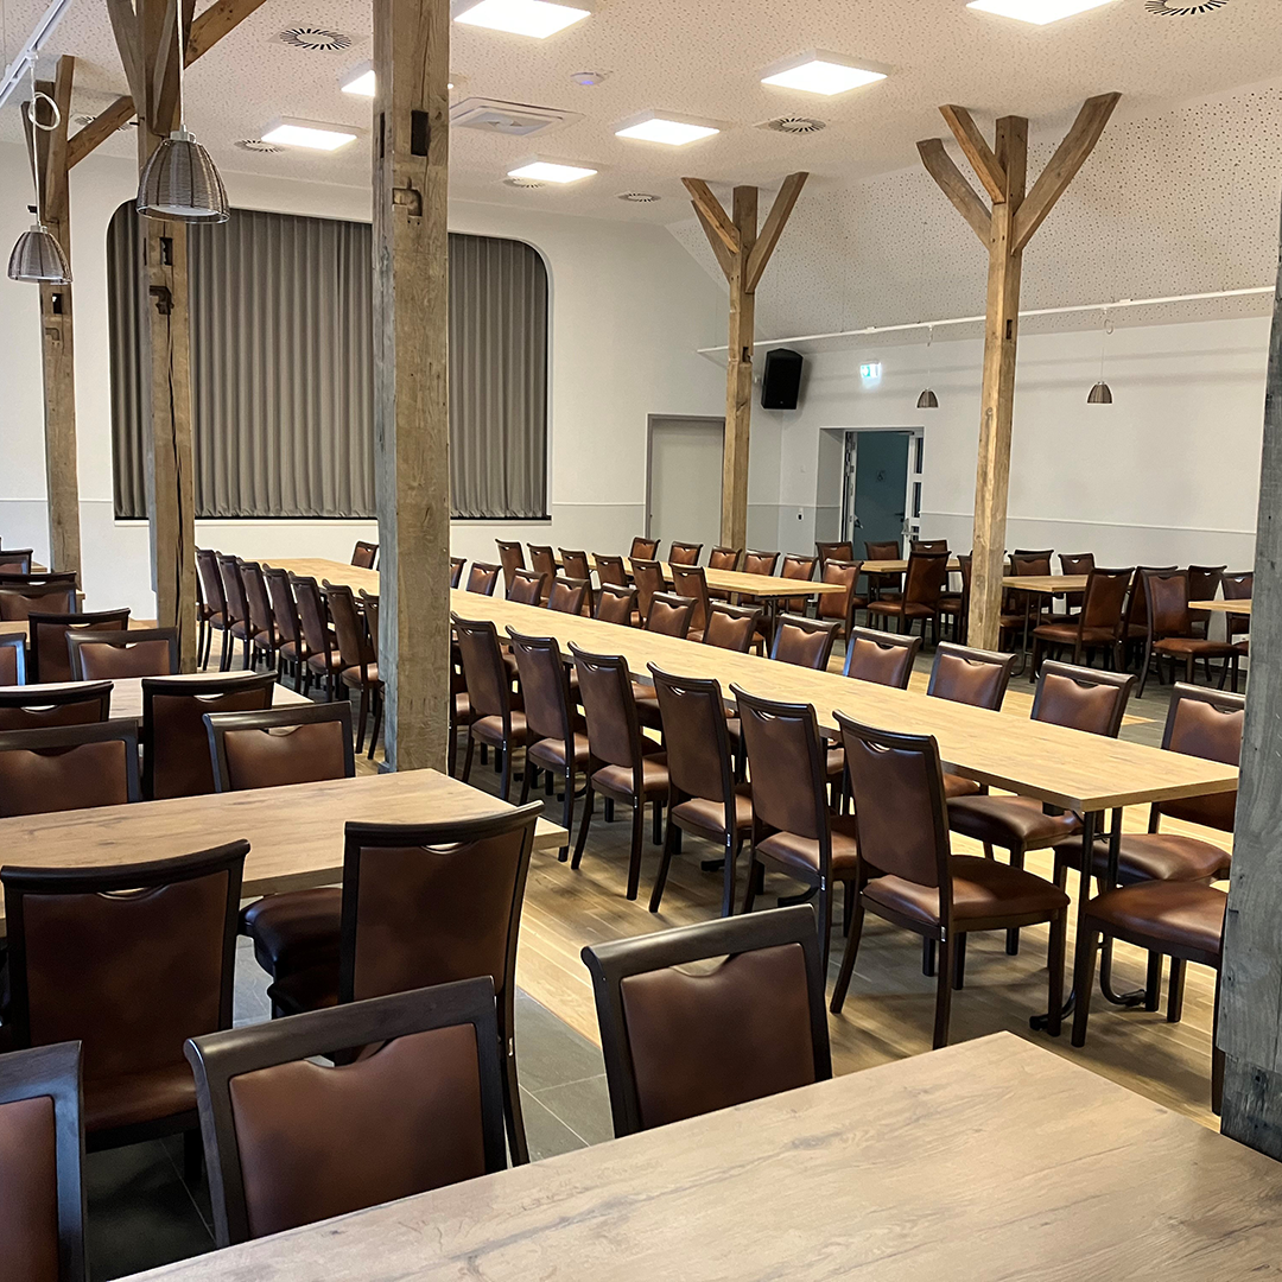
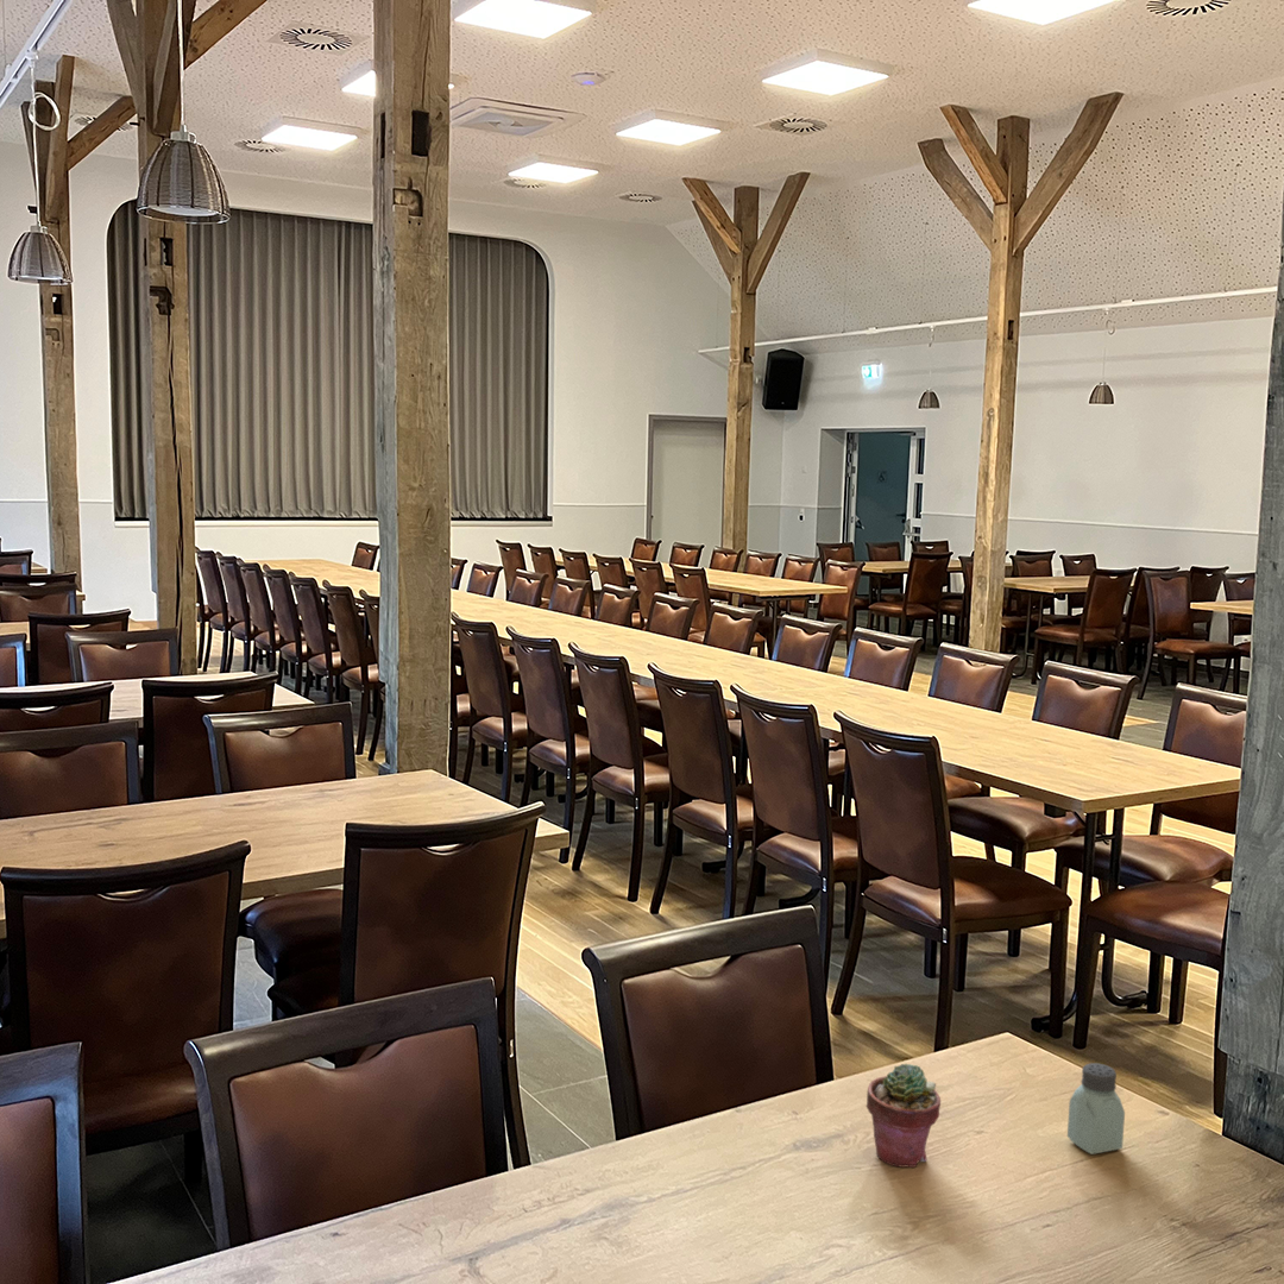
+ potted succulent (902, 1110)
+ saltshaker (1096, 1107)
